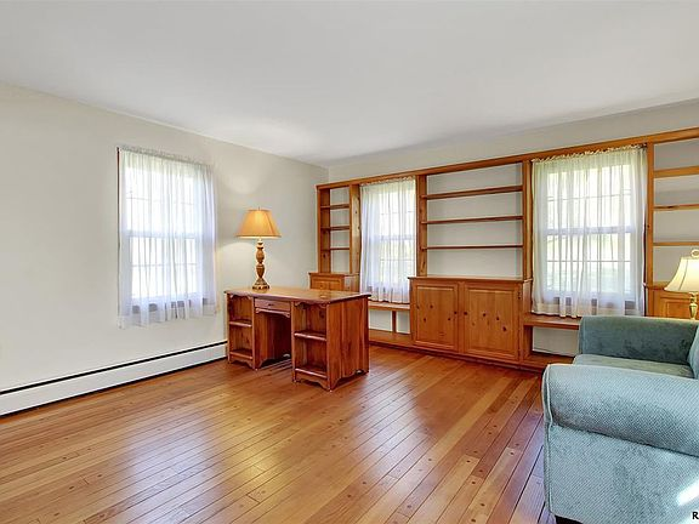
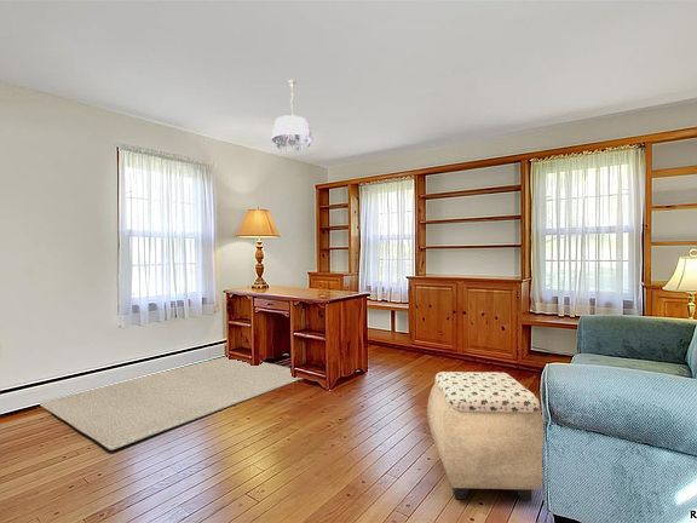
+ ottoman (482, 430)
+ rug (190, 386)
+ ceiling light fixture (292, 115)
